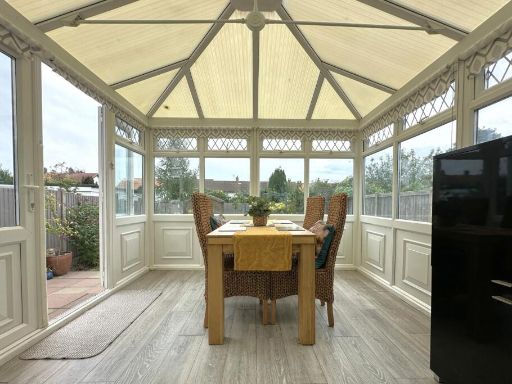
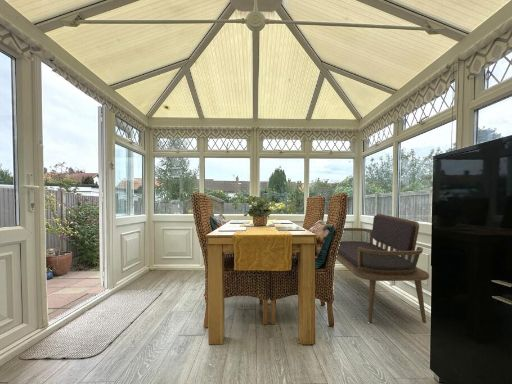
+ bench (366, 257)
